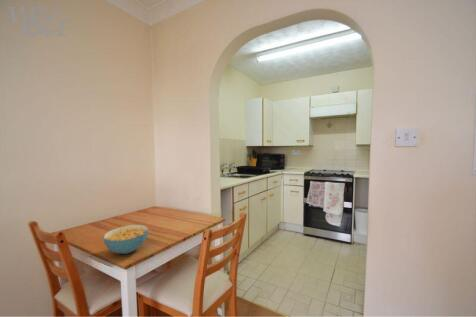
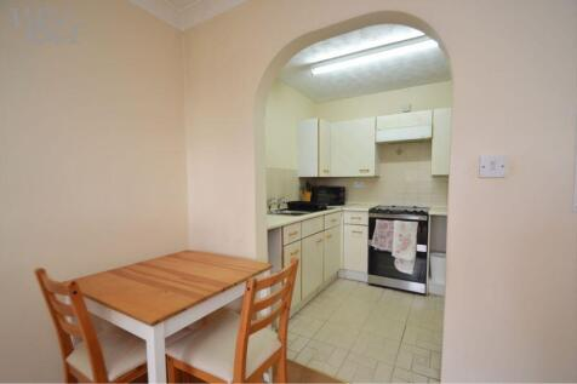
- cereal bowl (127, 241)
